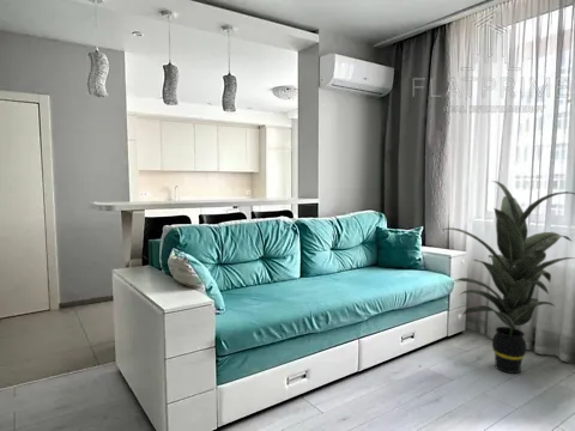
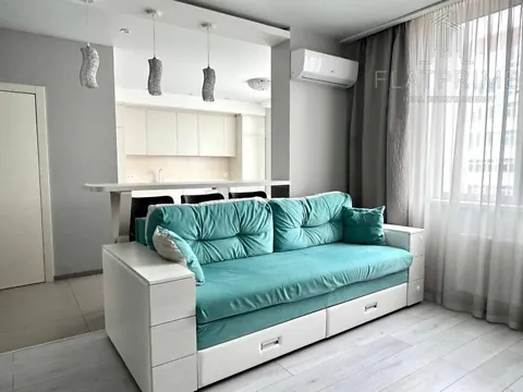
- indoor plant (508, 274)
